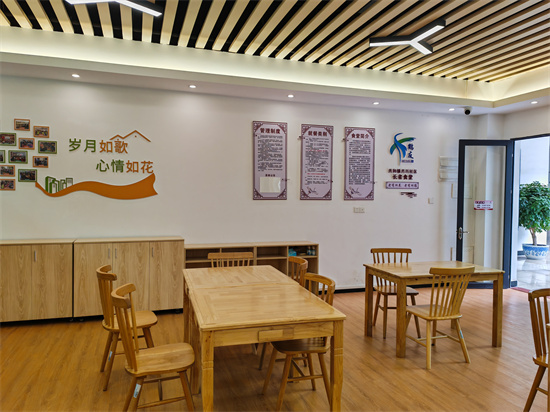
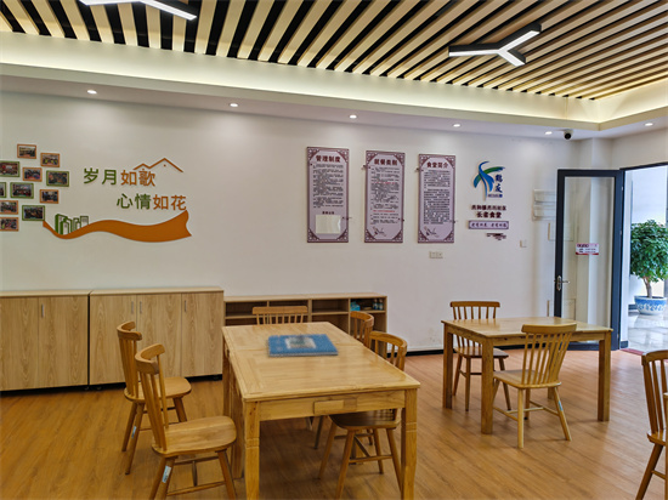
+ architectural model (300, 341)
